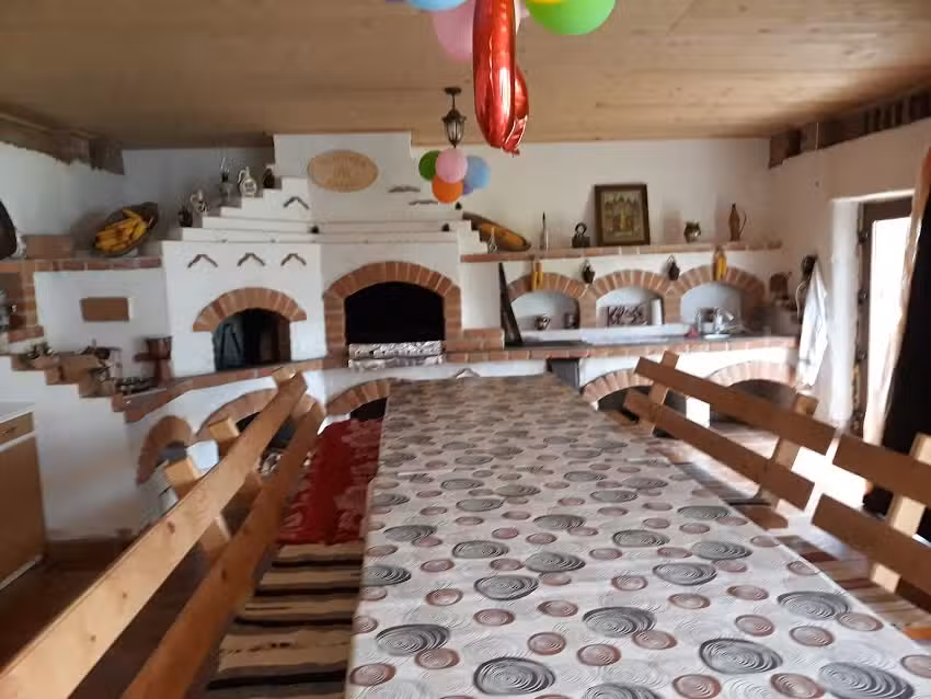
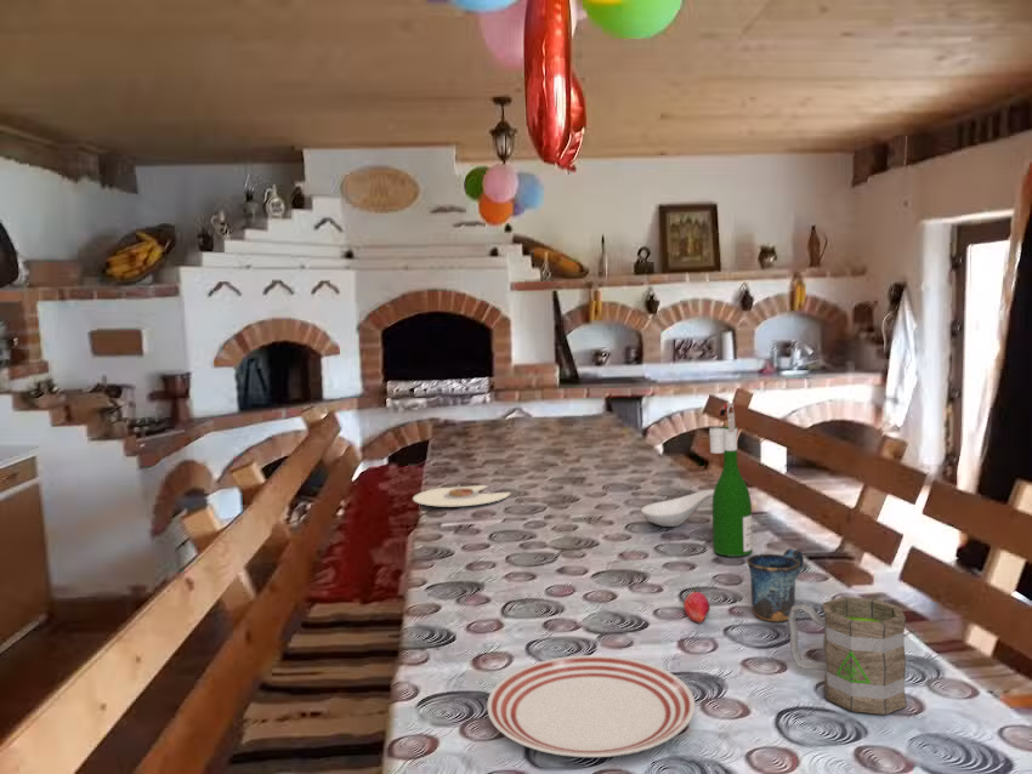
+ spoon rest (691, 506)
+ dinner plate (590, 707)
+ mug (845, 649)
+ wine bottle (726, 473)
+ mug (782, 585)
+ plate (461, 490)
+ fruit (697, 604)
